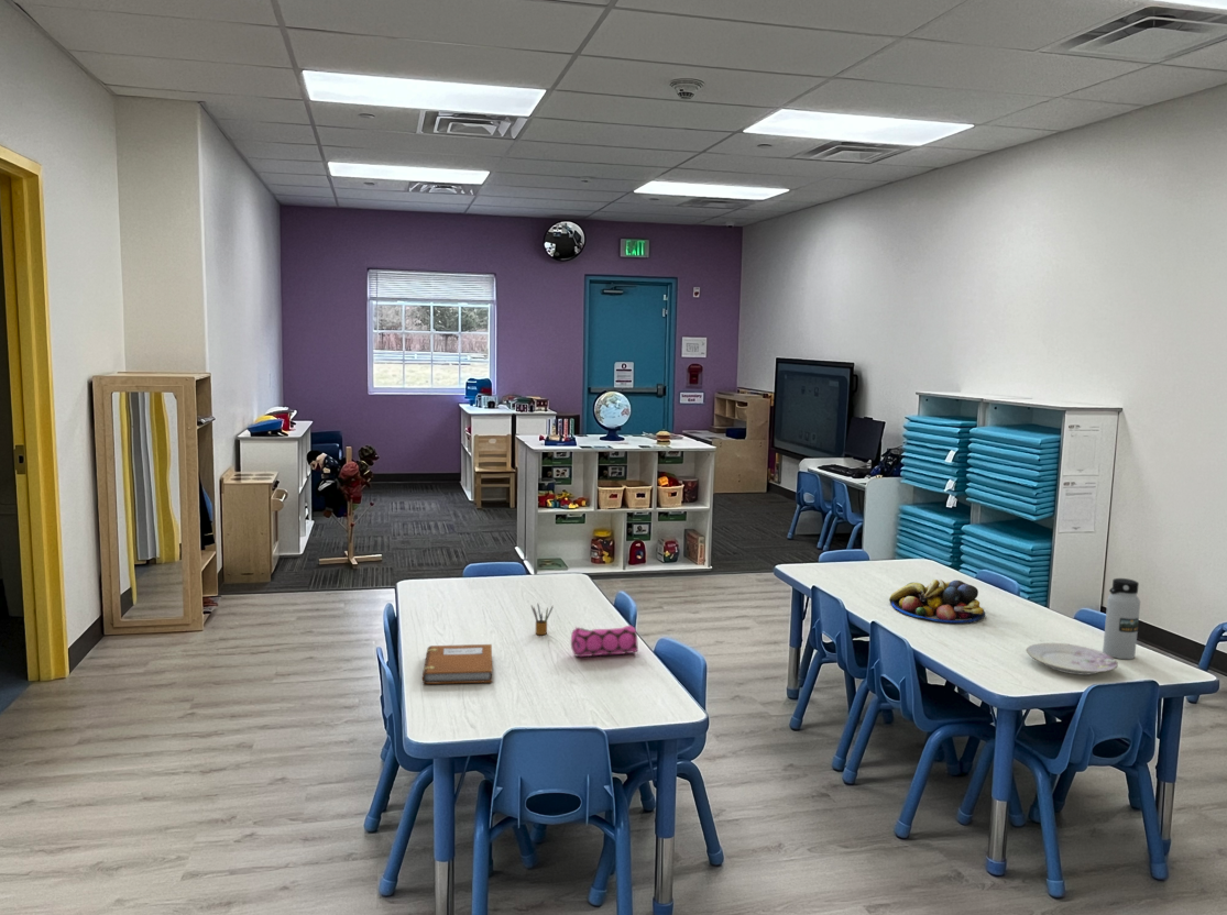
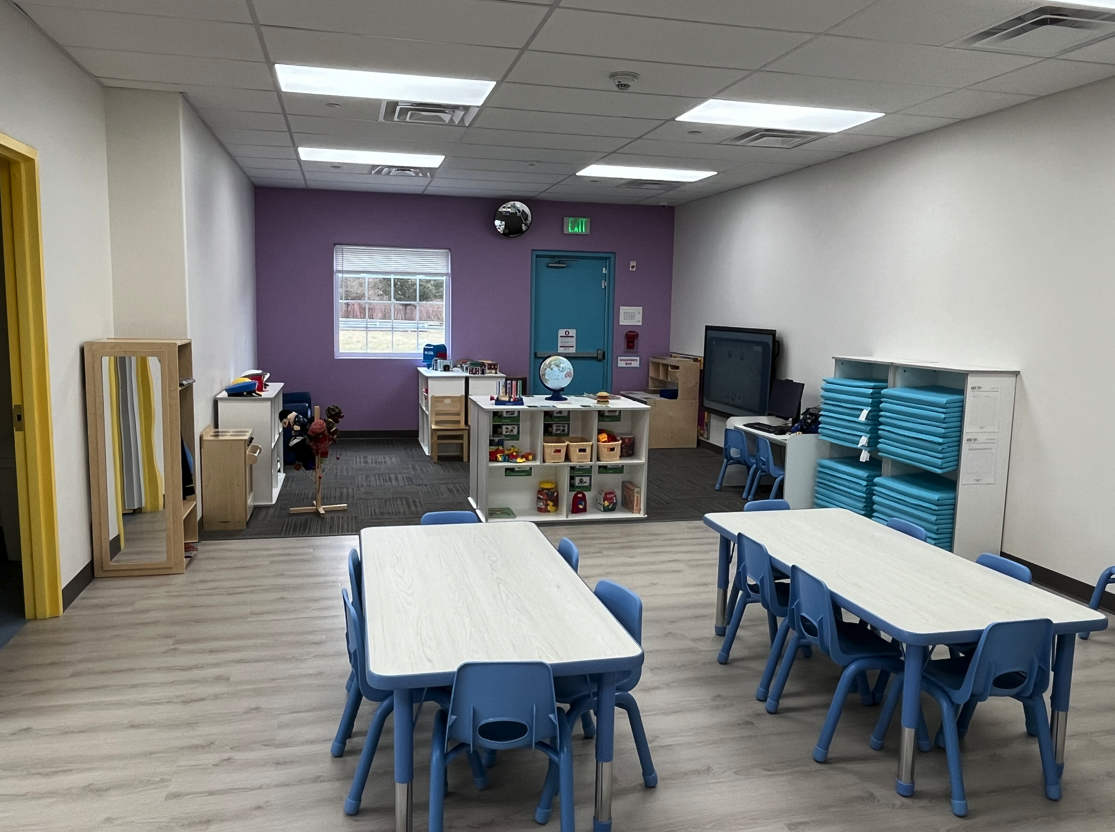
- notebook (458, 662)
- fruit bowl (938, 594)
- pencil box (541, 618)
- plate (1070, 660)
- pencil case (604, 639)
- water bottle (1121, 617)
